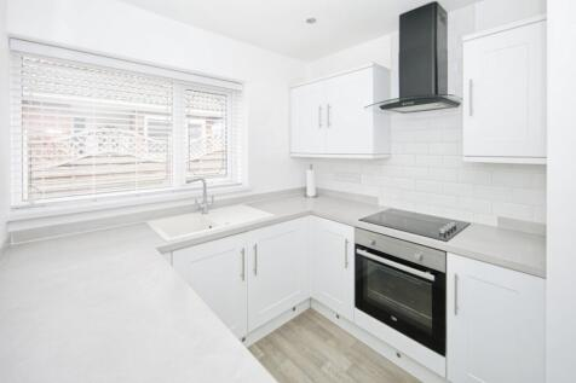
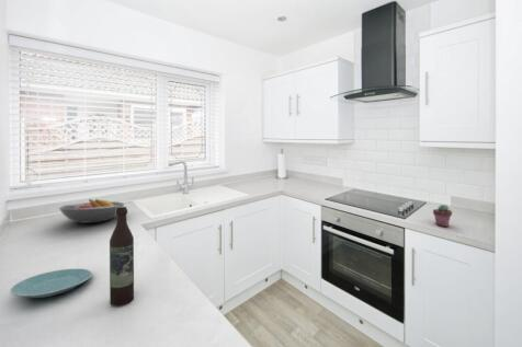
+ fruit bowl (93, 210)
+ potted succulent (442, 215)
+ wine bottle (122, 253)
+ plate (54, 284)
